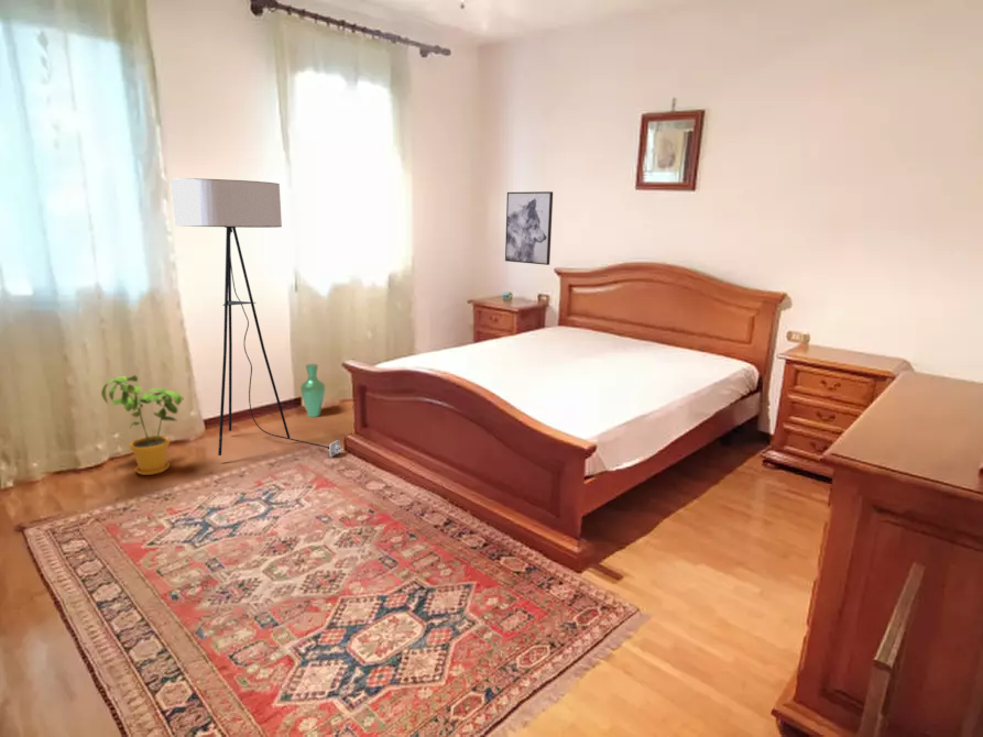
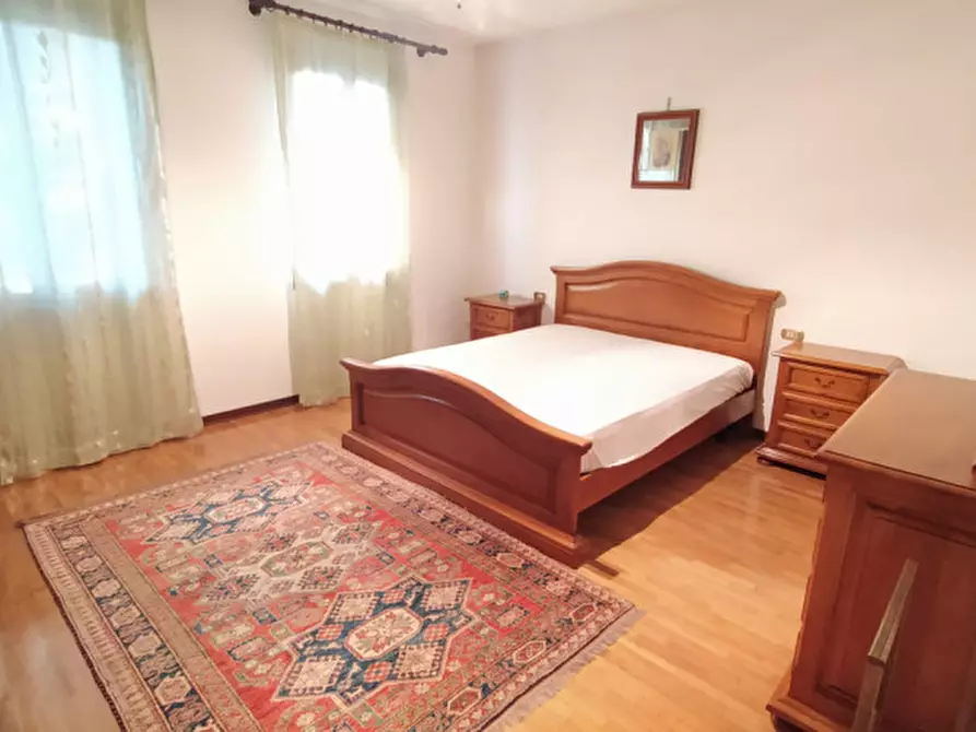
- house plant (141, 417)
- vase (313, 389)
- wall art (527, 228)
- floor lamp (255, 323)
